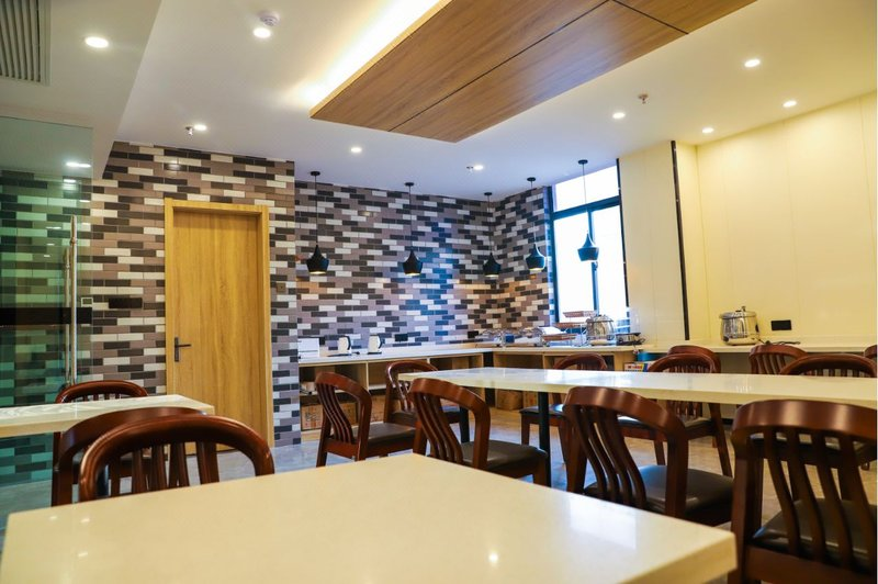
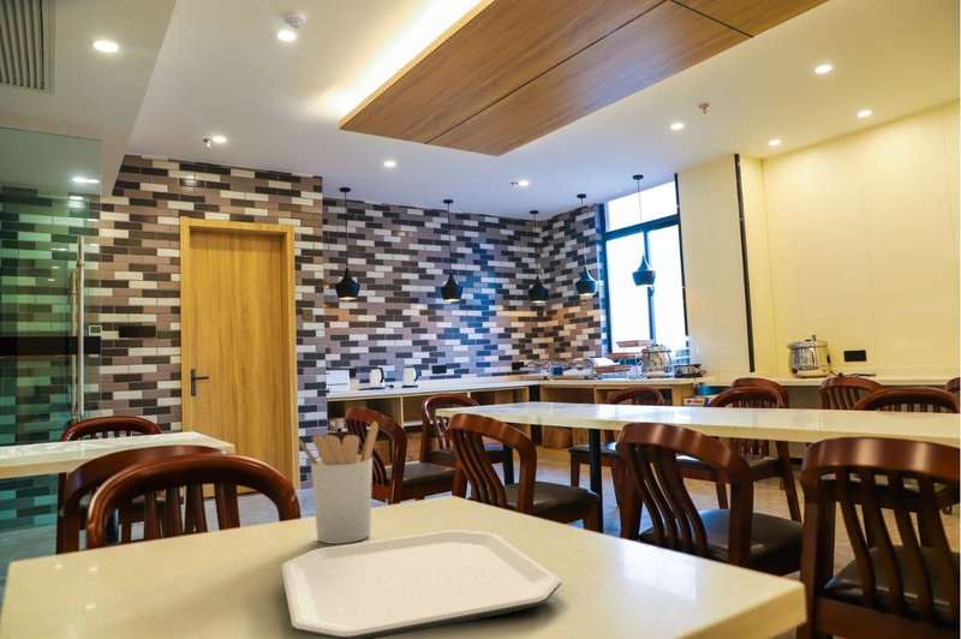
+ utensil holder (341, 482)
+ plate (413, 579)
